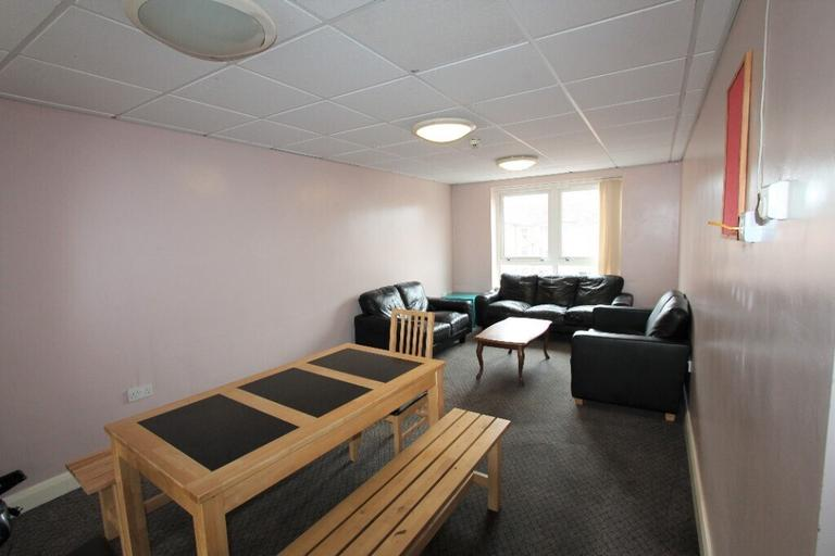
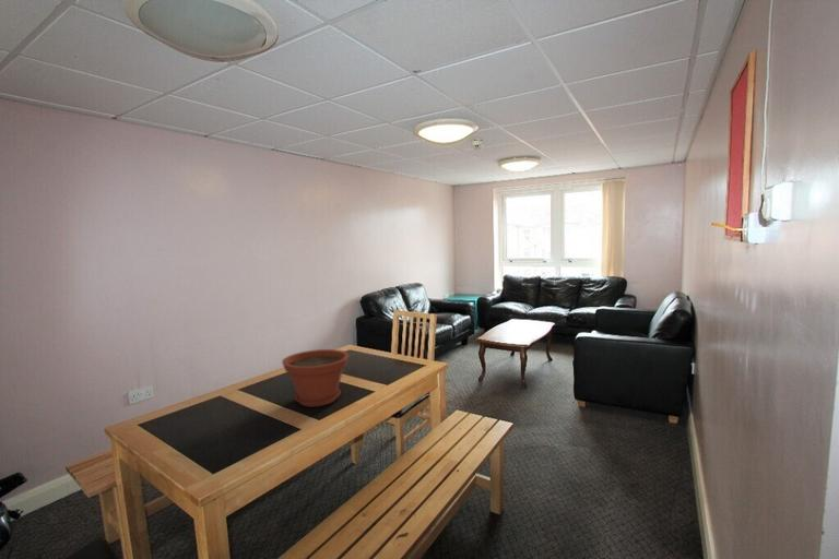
+ plant pot (317, 379)
